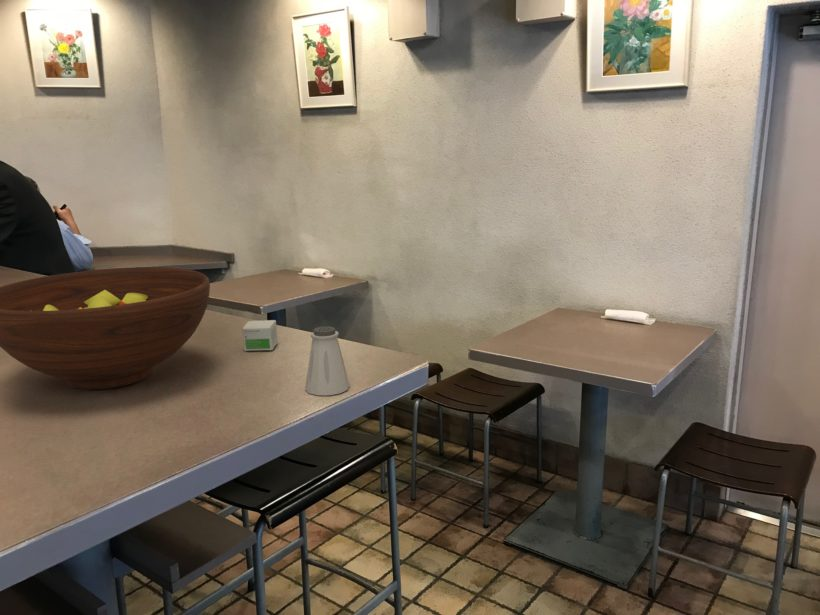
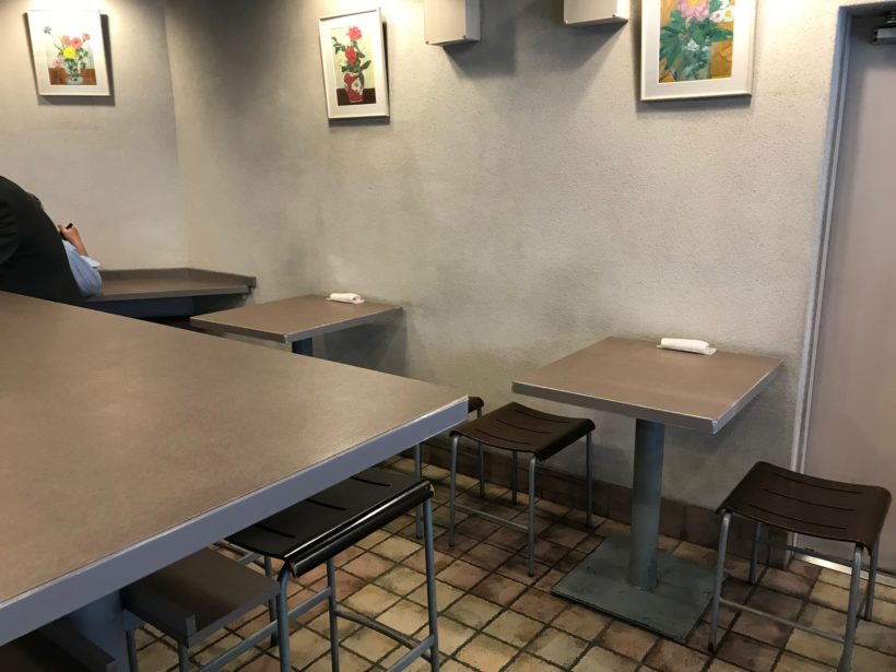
- saltshaker (325, 358)
- small box (260, 335)
- fruit bowl (106, 332)
